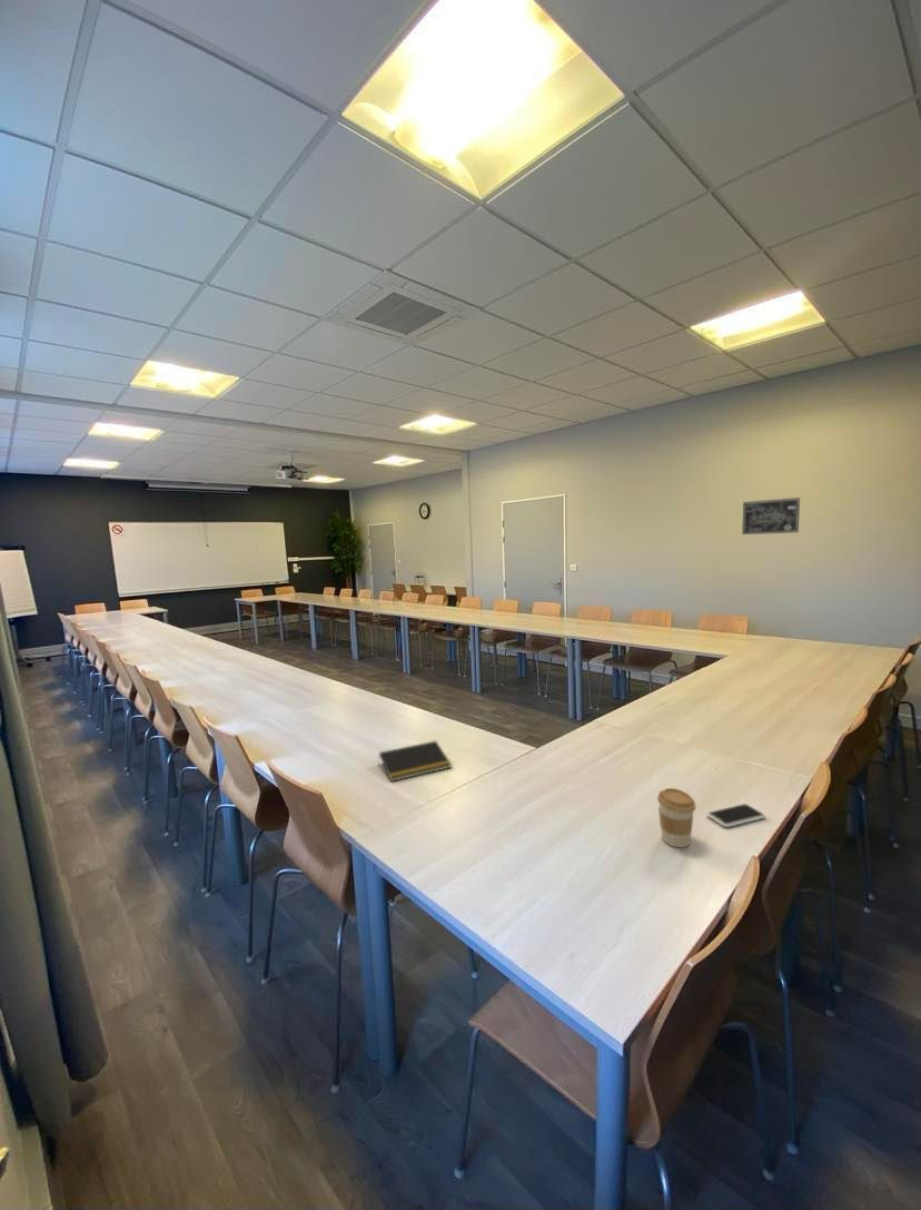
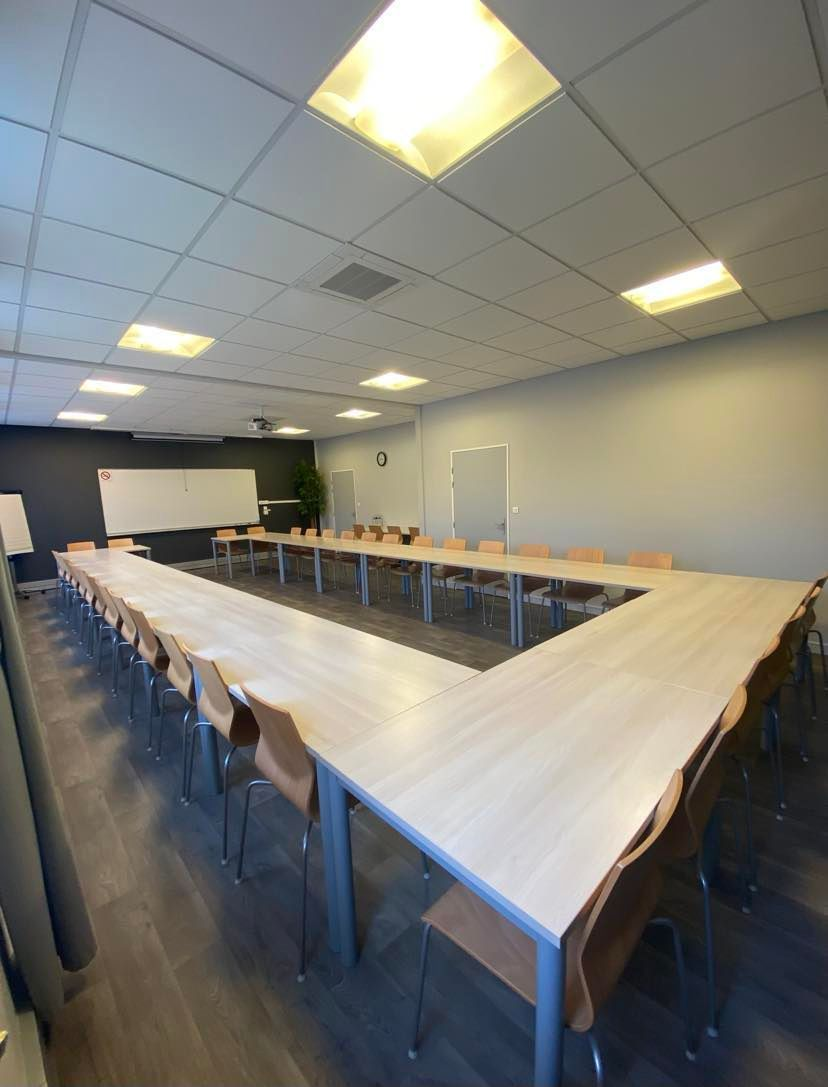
- wall art (770, 517)
- coffee cup (675, 816)
- smartphone (735, 815)
- notepad (415, 759)
